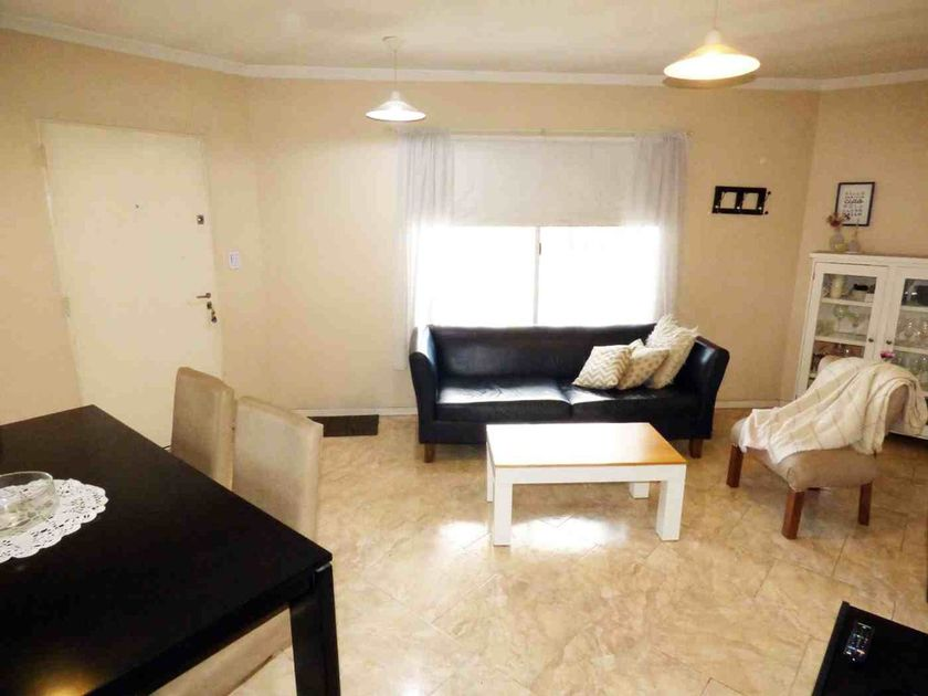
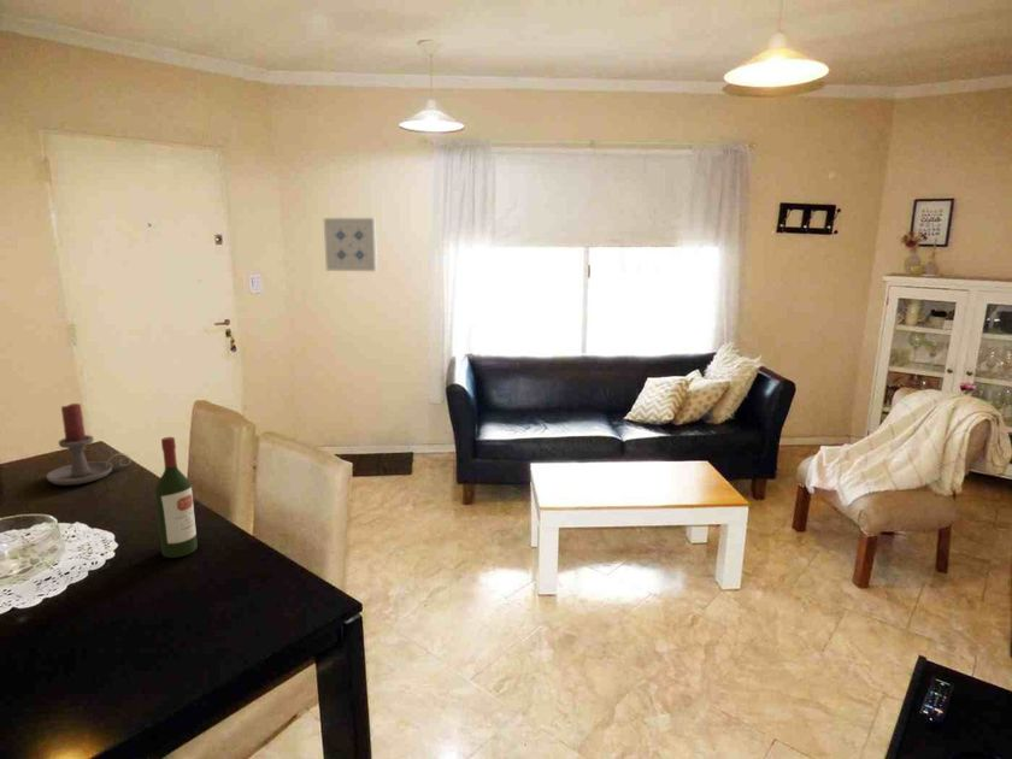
+ wall art (349, 245)
+ candle holder (86, 439)
+ wine bottle (173, 495)
